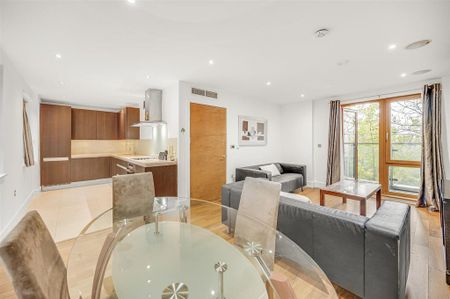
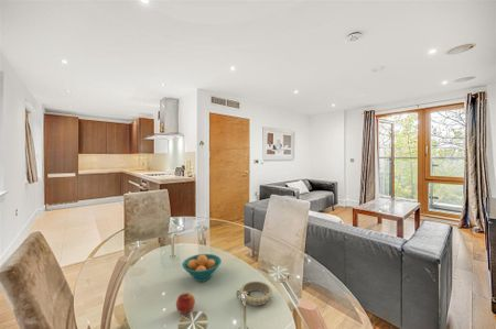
+ decorative bowl (256, 289)
+ apple (185, 301)
+ fruit bowl (202, 265)
